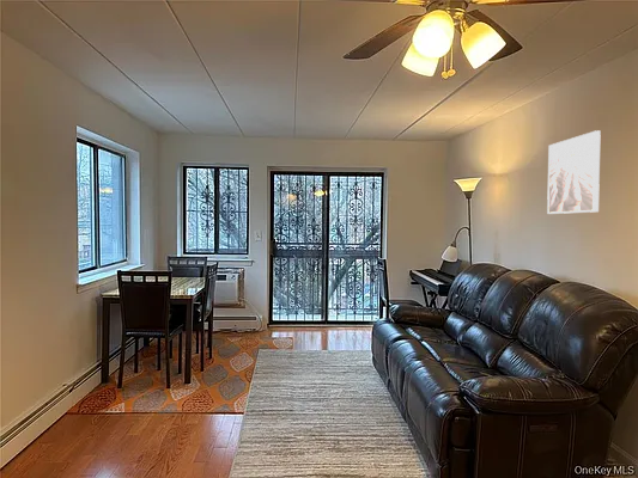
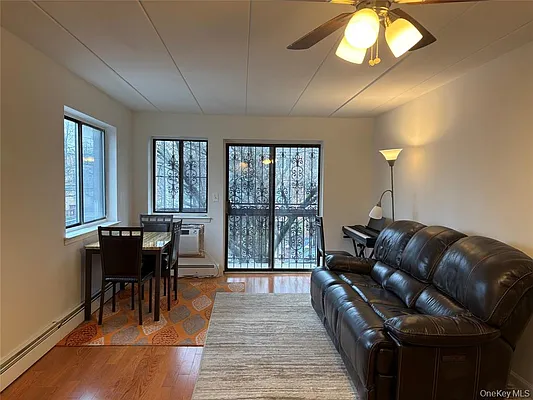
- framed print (571, 176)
